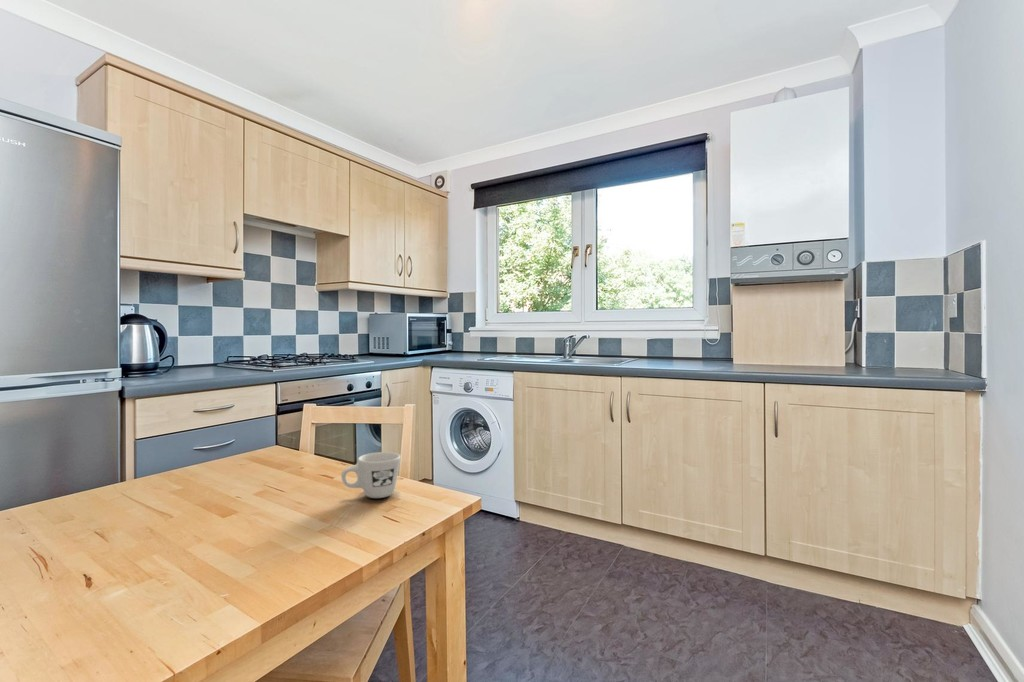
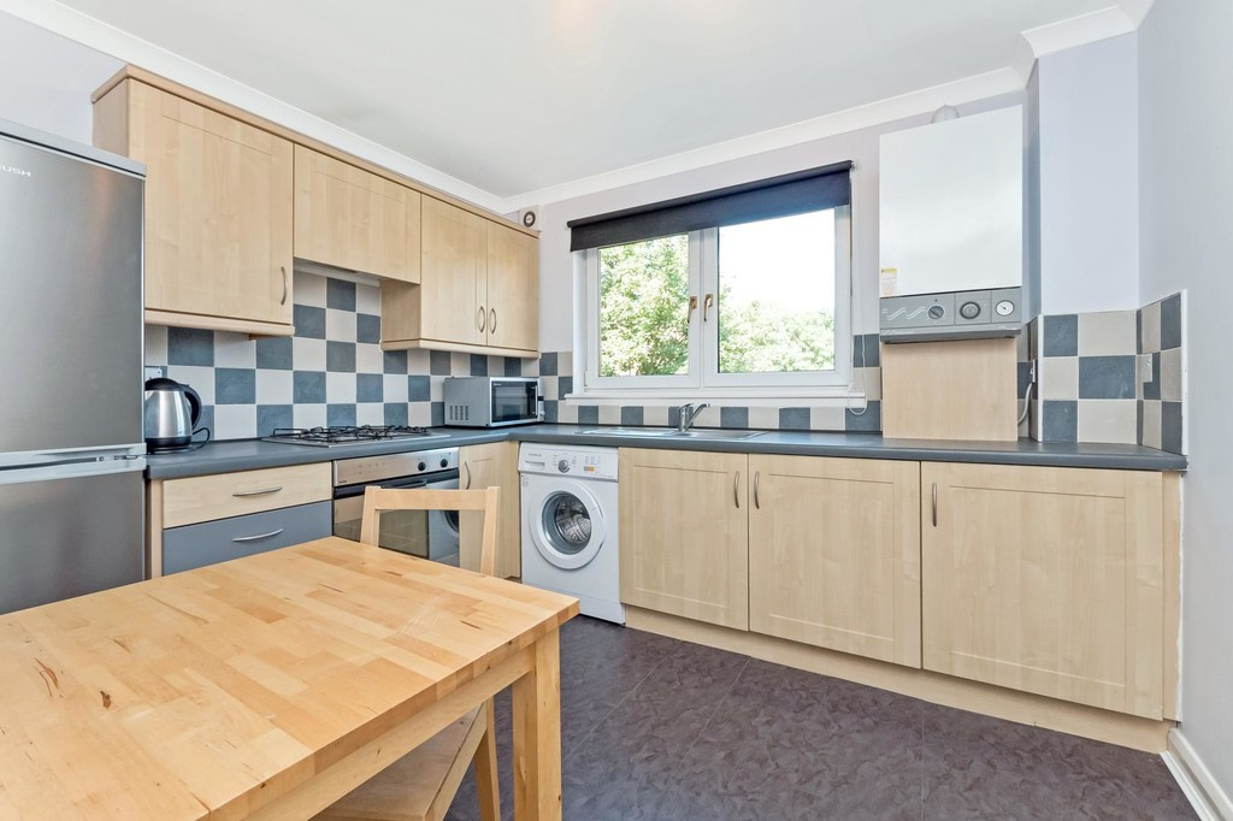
- mug (371, 477)
